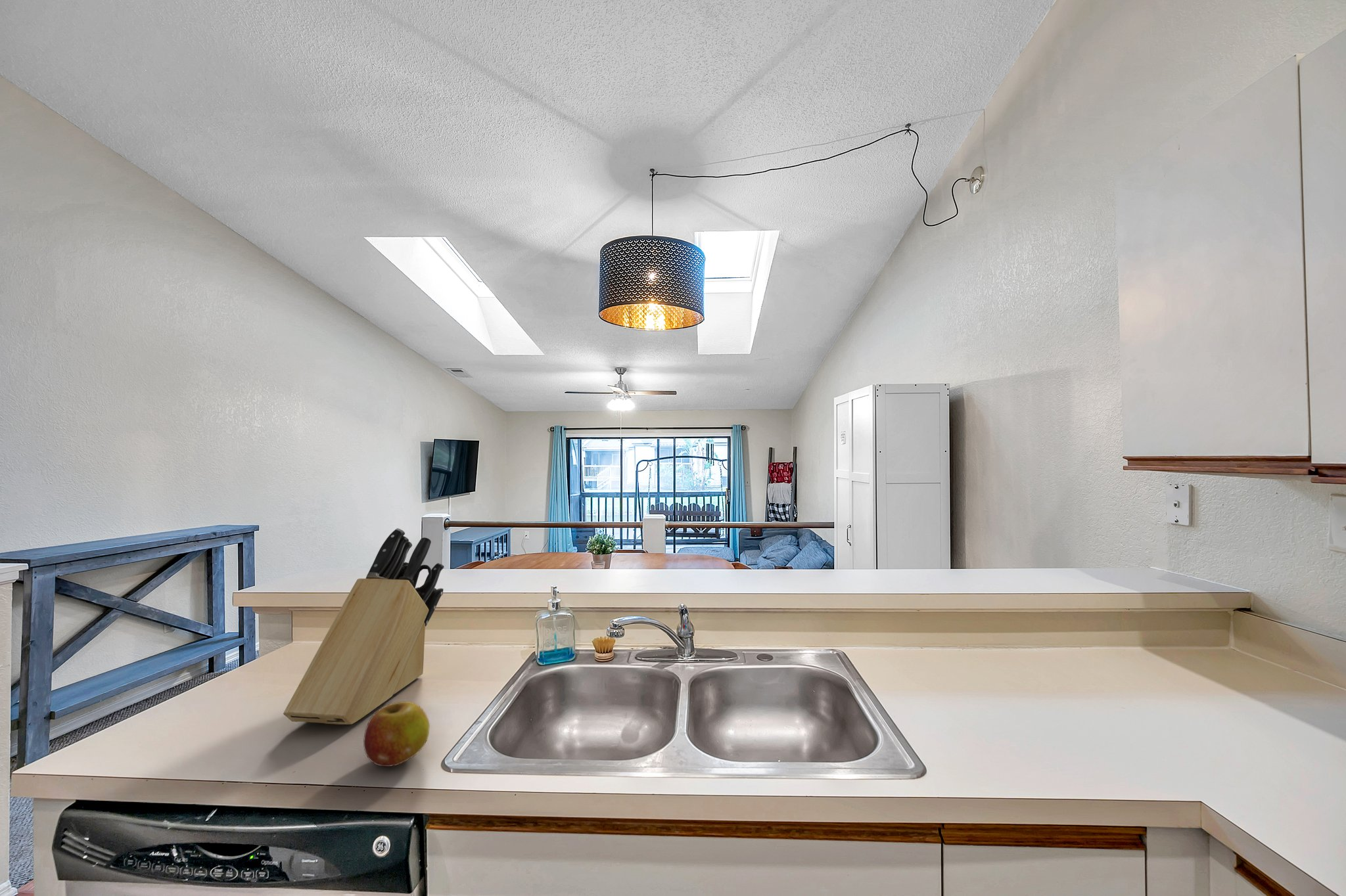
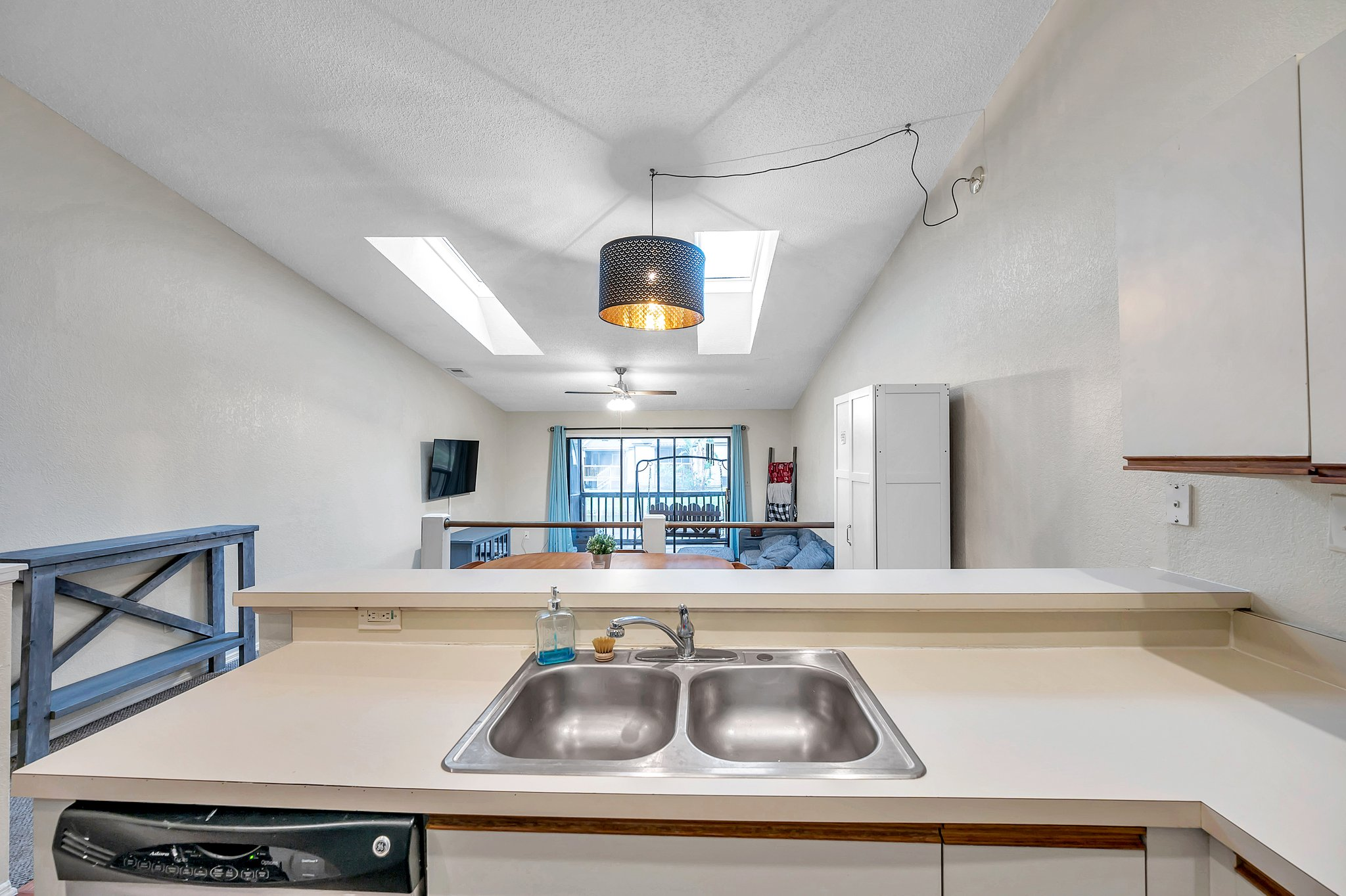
- fruit (397, 732)
- knife block (378, 612)
